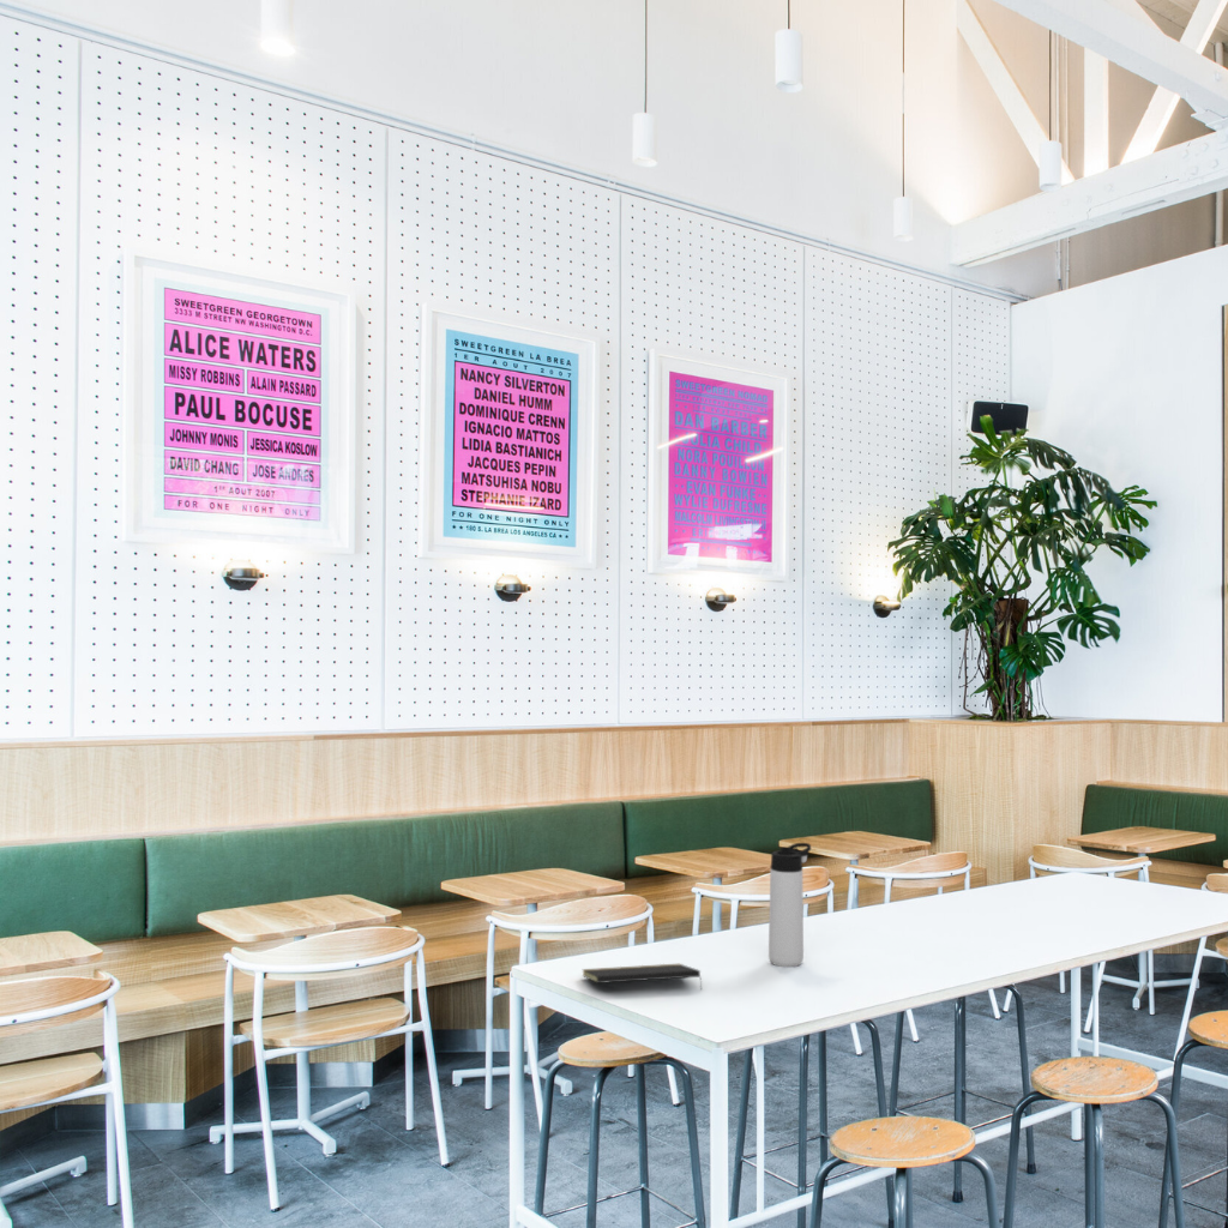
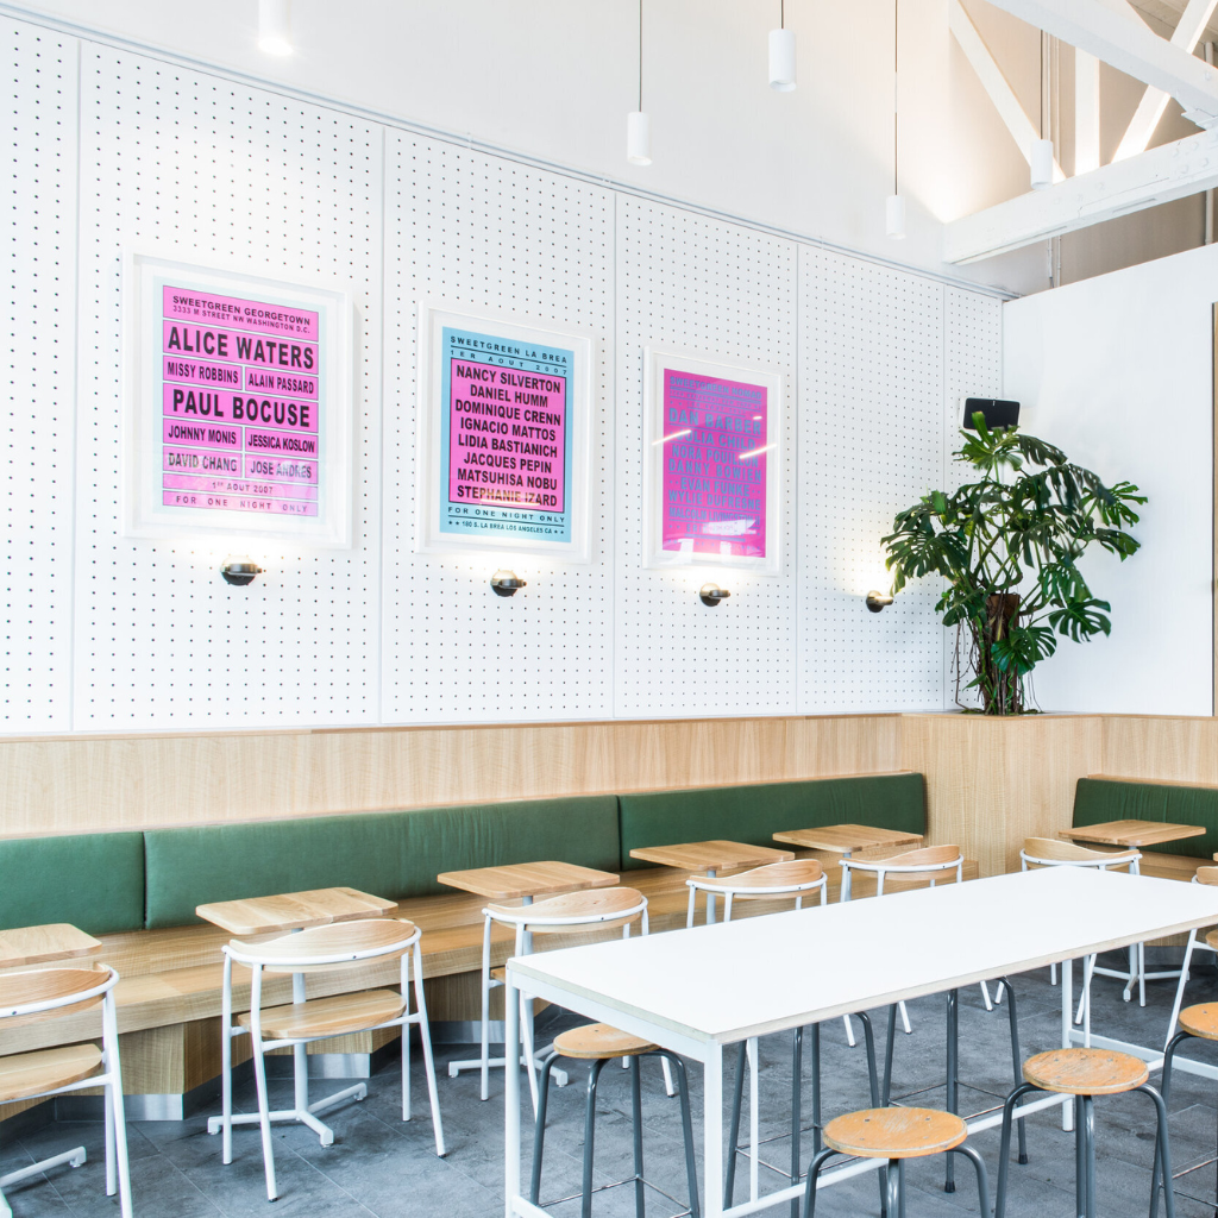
- thermos bottle (790, 903)
- notepad (639, 973)
